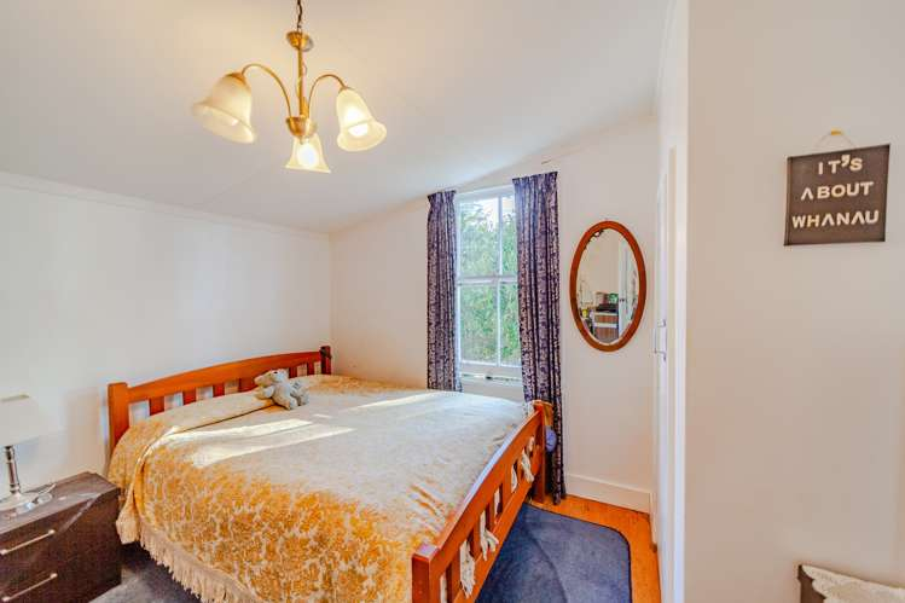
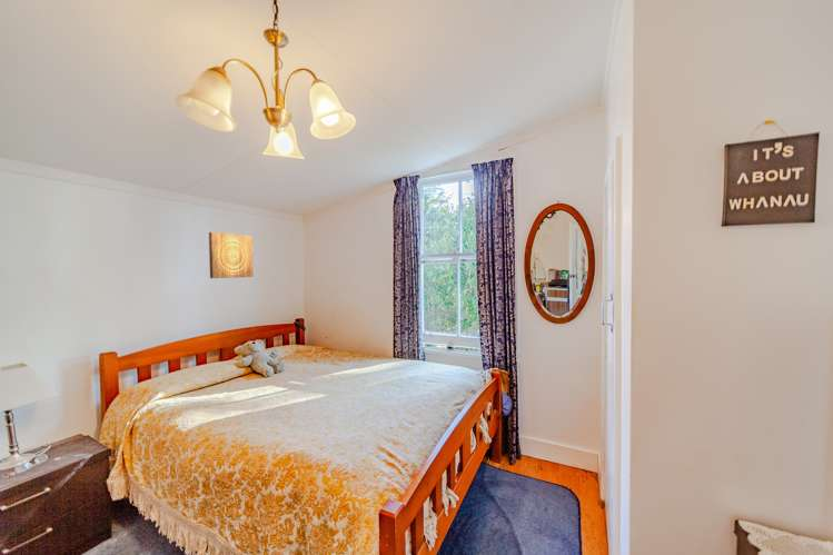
+ wall art (231, 256)
